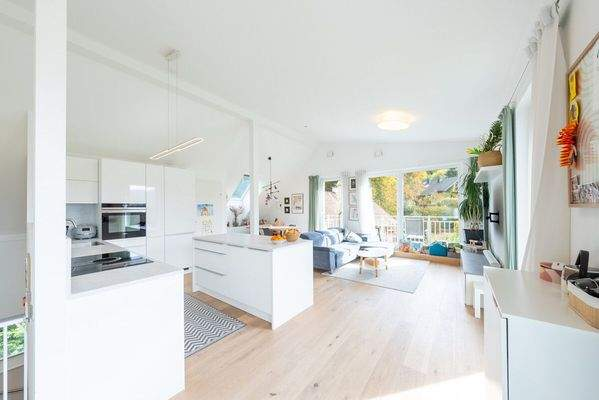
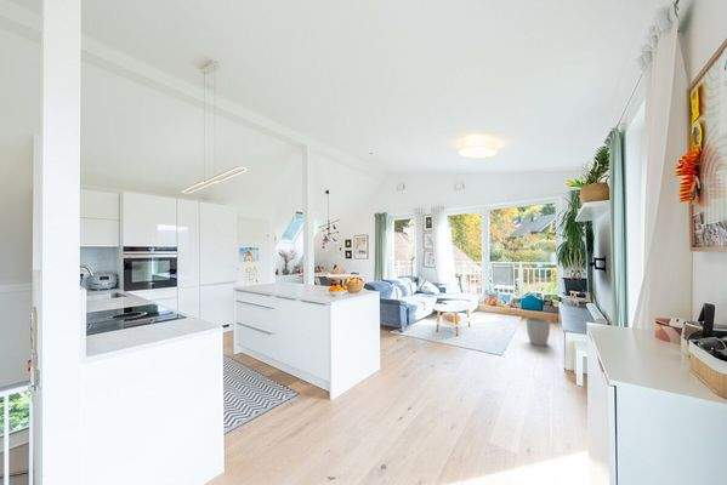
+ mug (536, 330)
